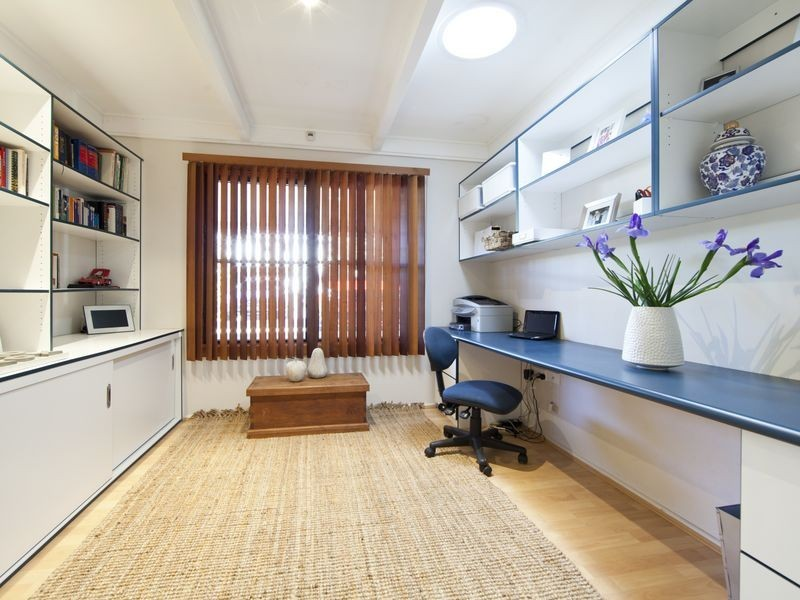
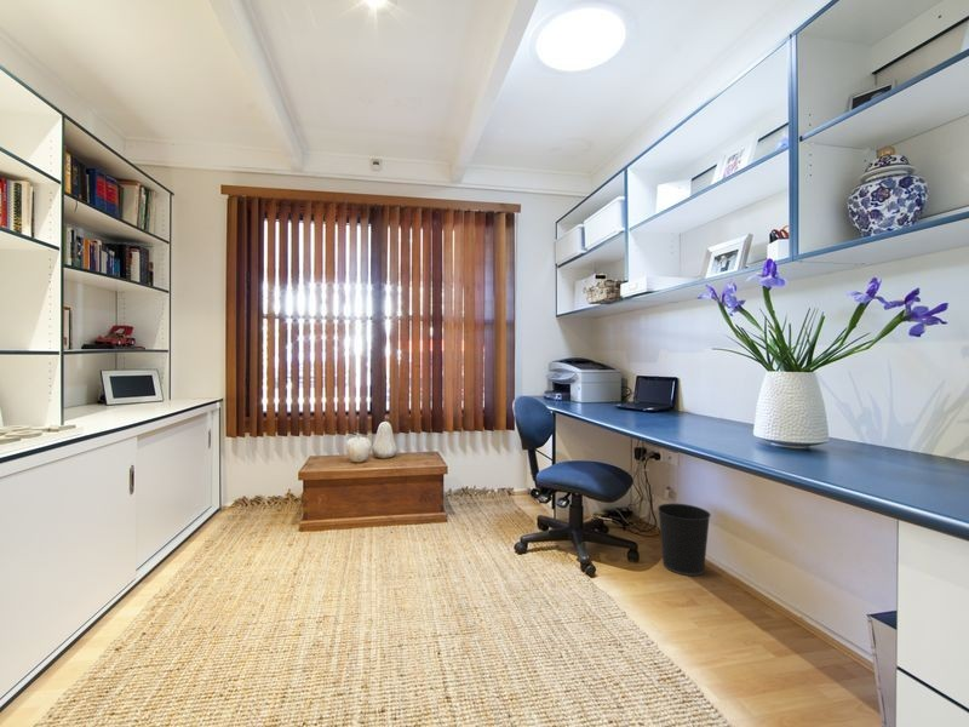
+ wastebasket (683, 538)
